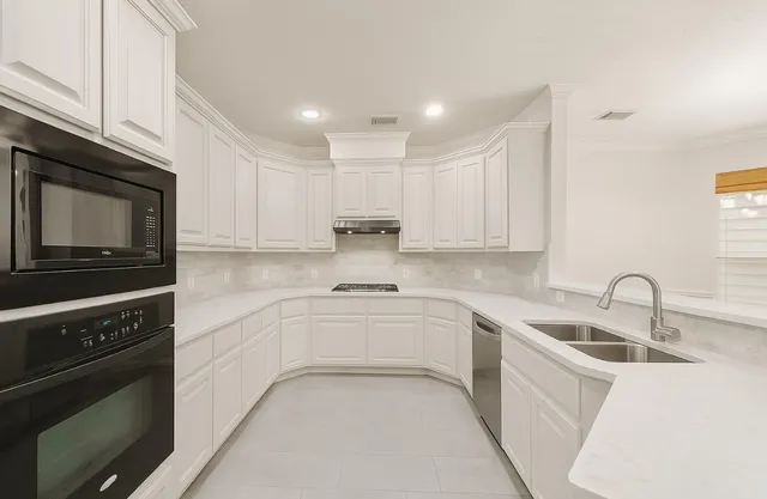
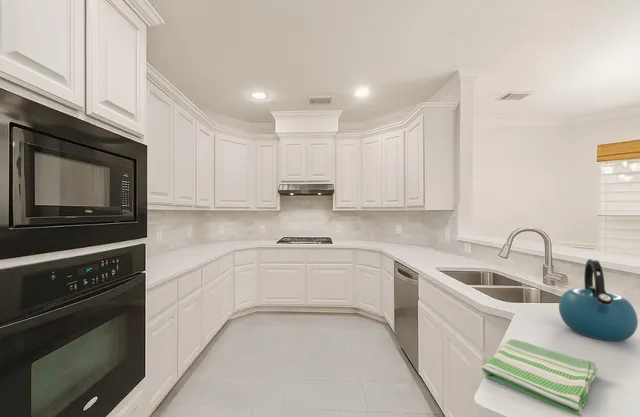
+ kettle (596, 297)
+ dish towel (538, 368)
